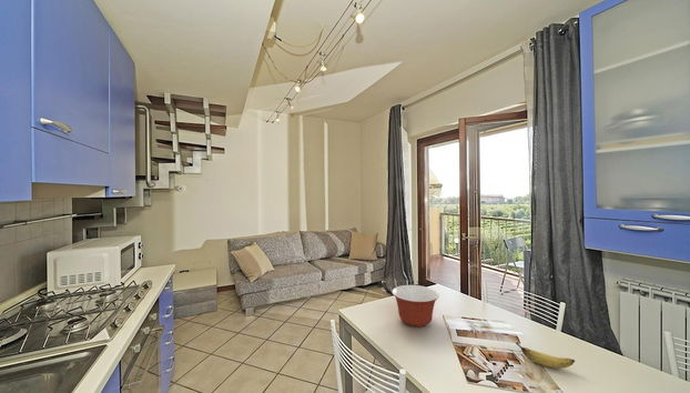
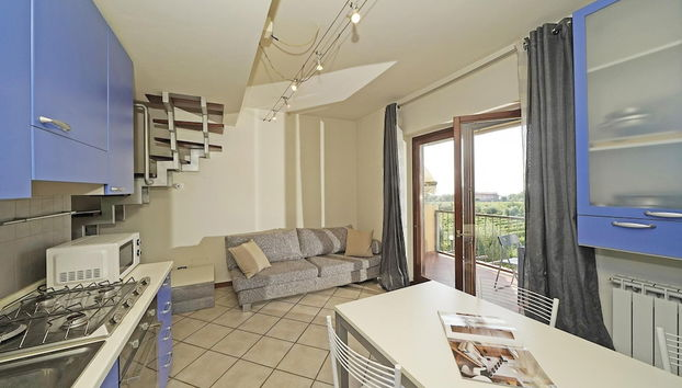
- banana (544, 356)
- mixing bowl (415, 306)
